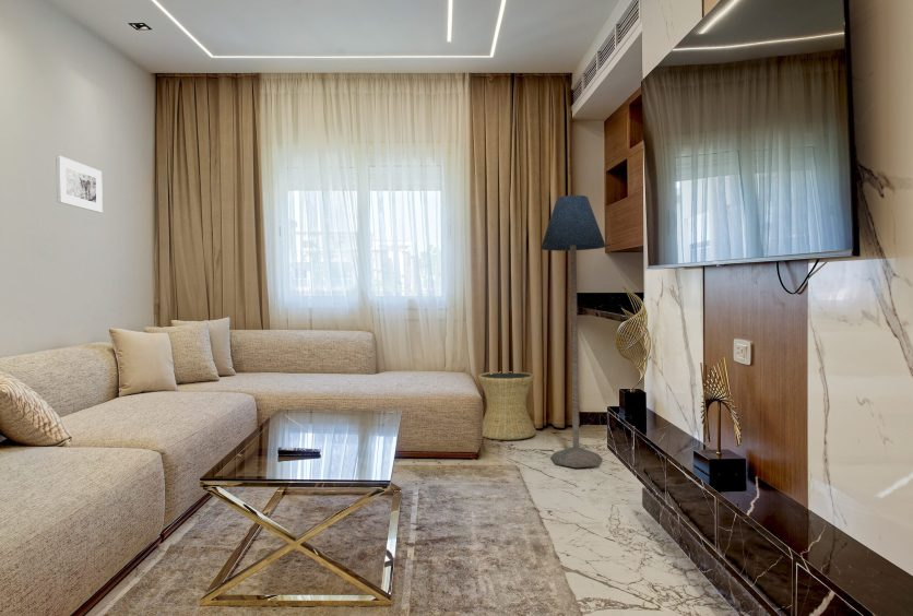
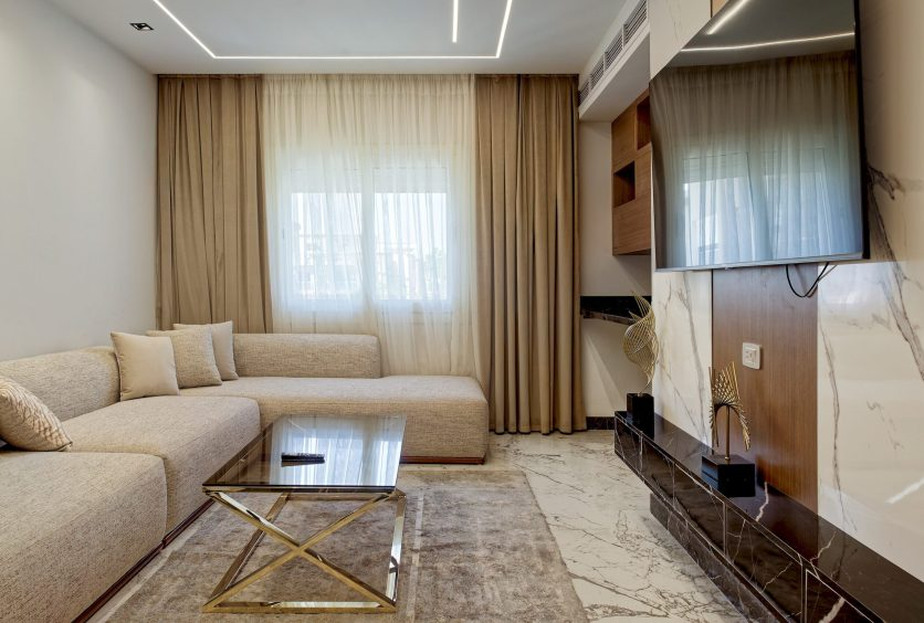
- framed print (80, 186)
- side table (506, 404)
- floor lamp (574, 329)
